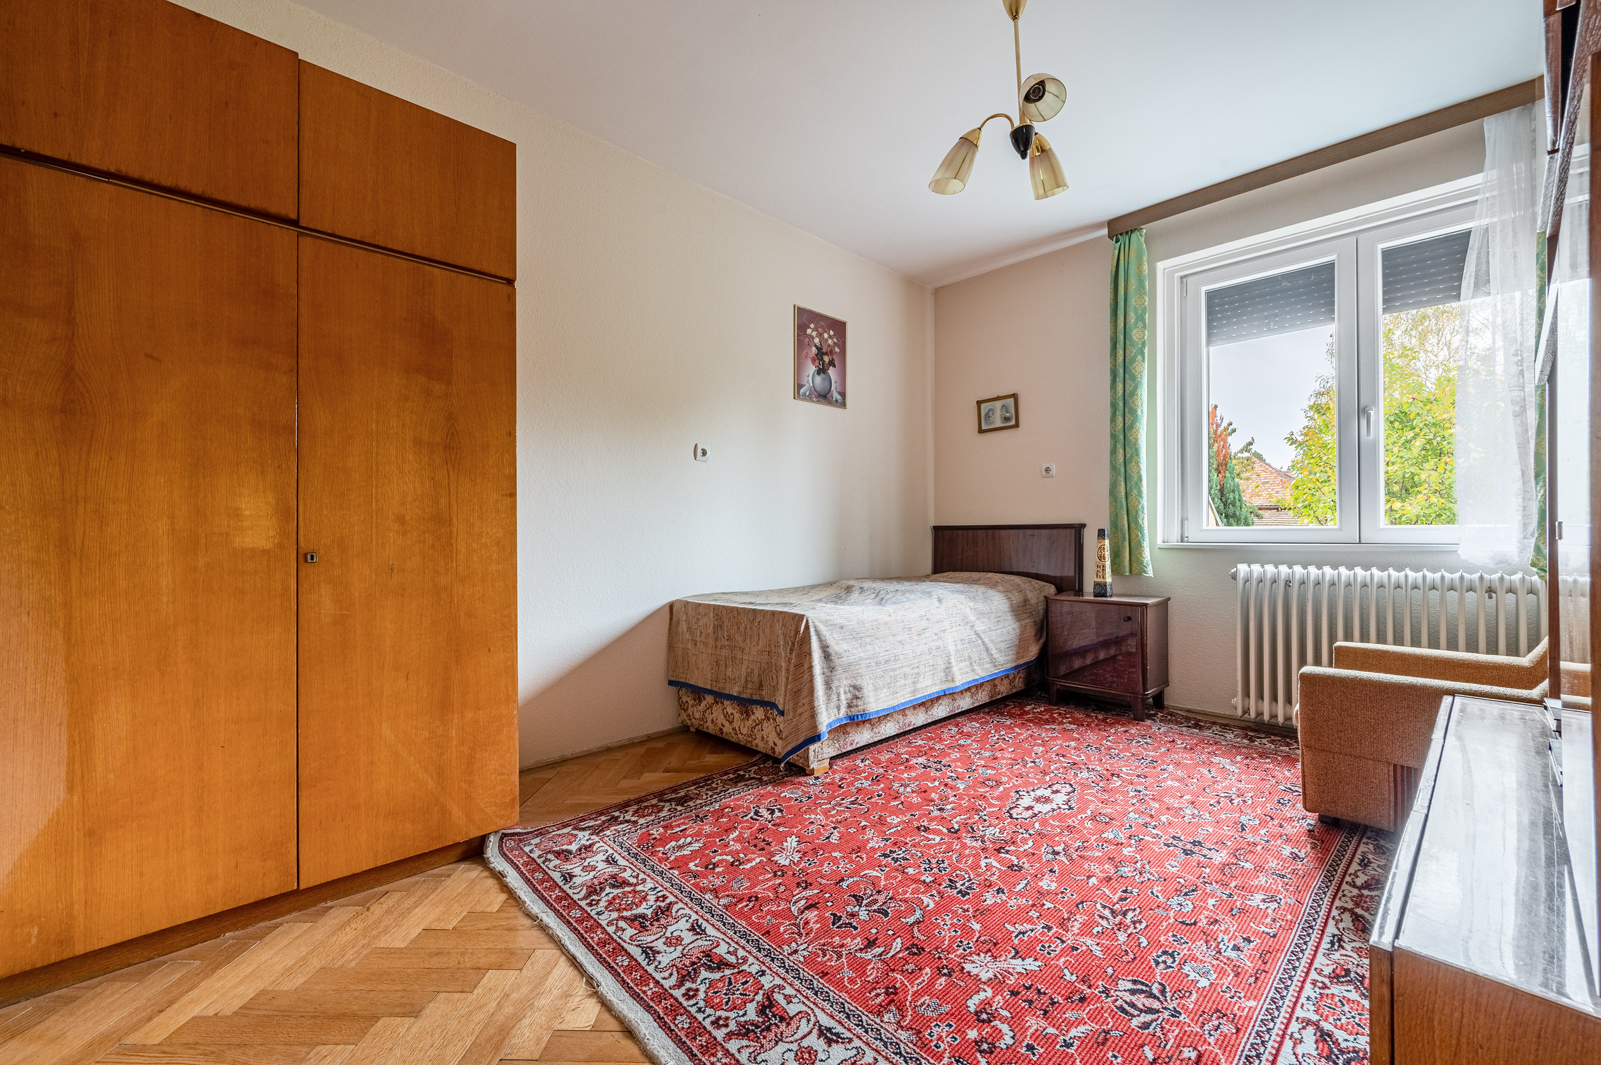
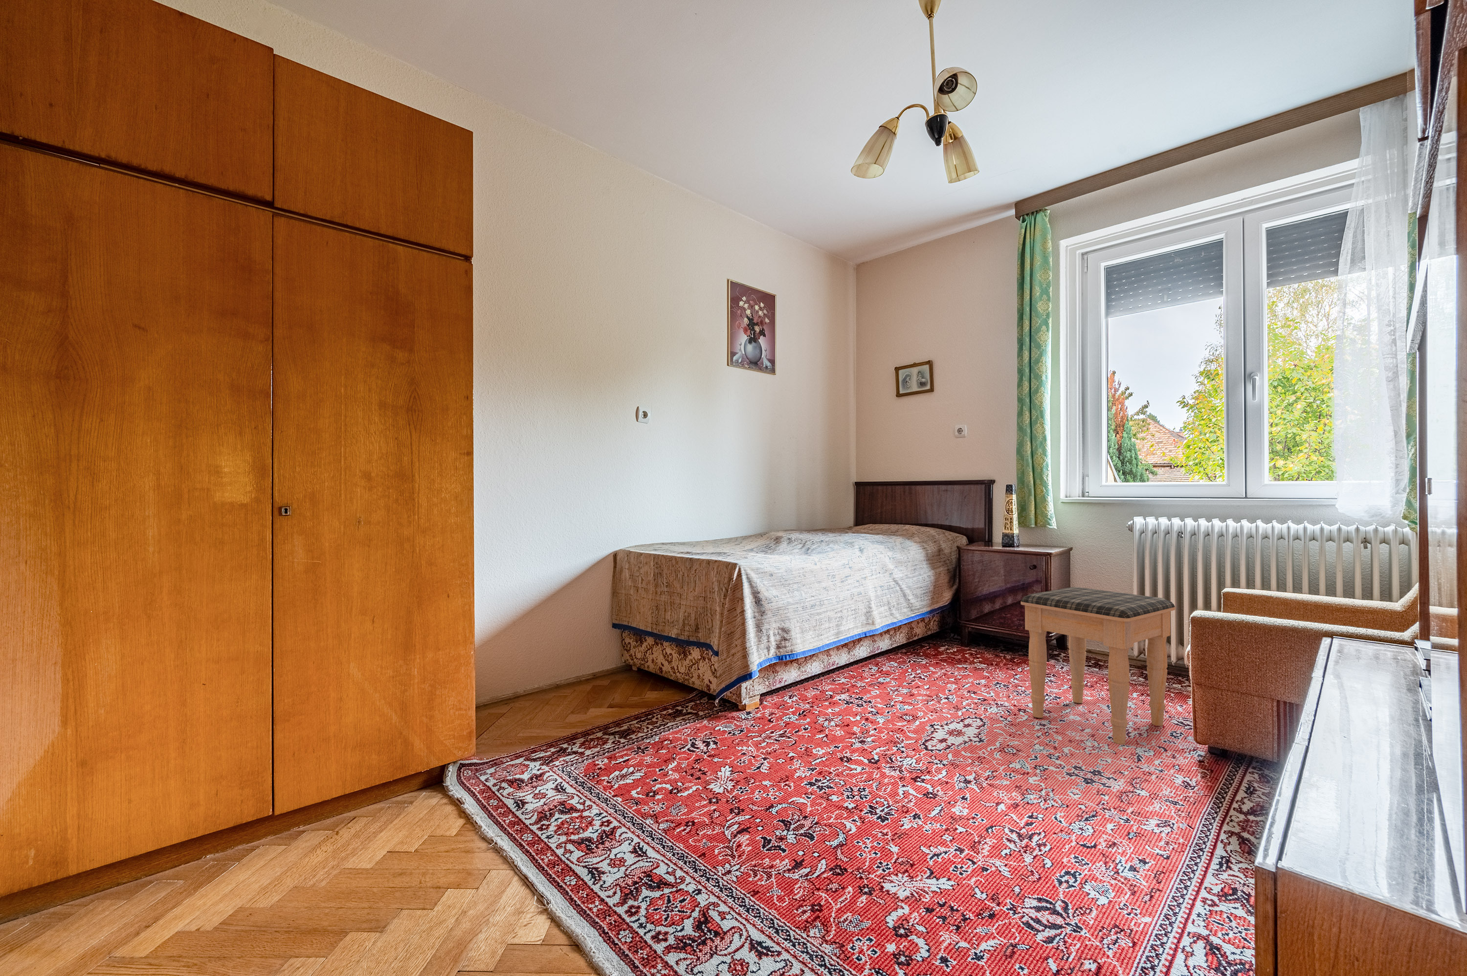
+ footstool (1086, 656)
